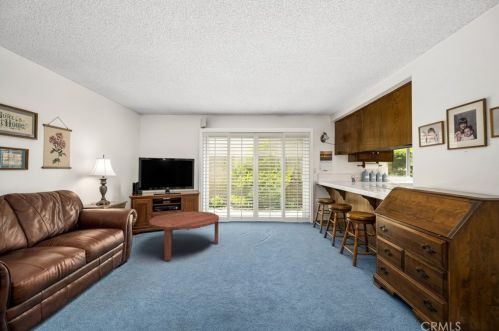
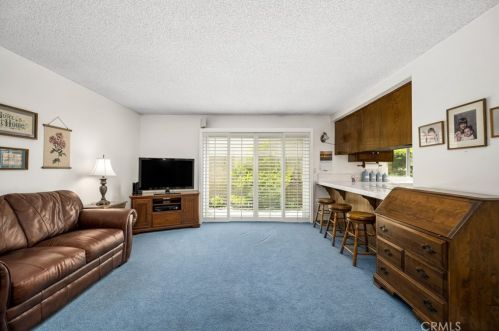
- coffee table (187, 229)
